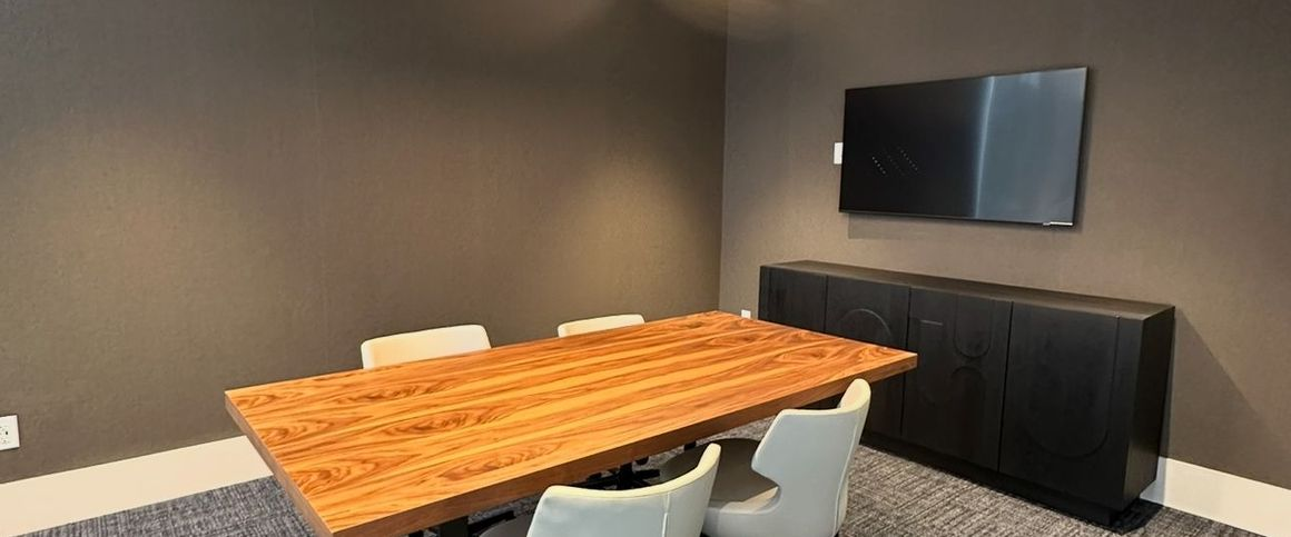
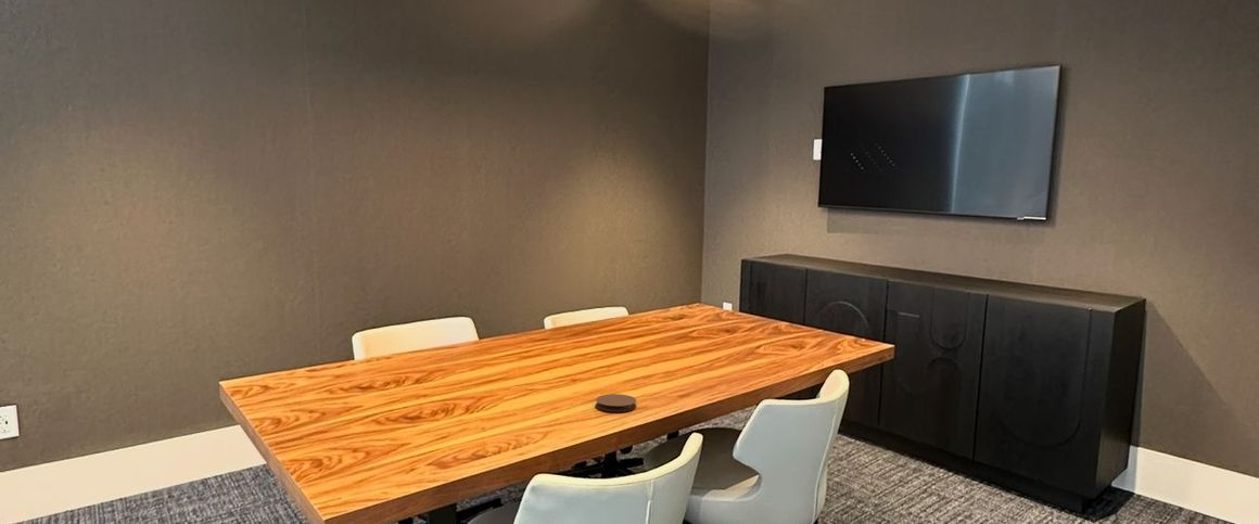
+ coaster (615, 402)
